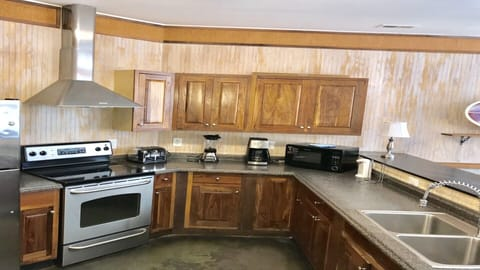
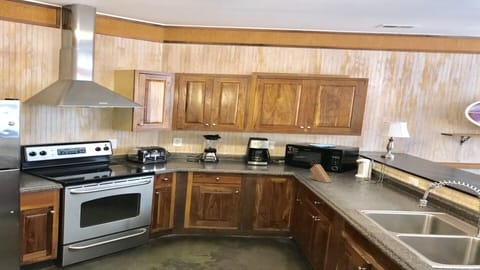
+ knife block (319, 170)
